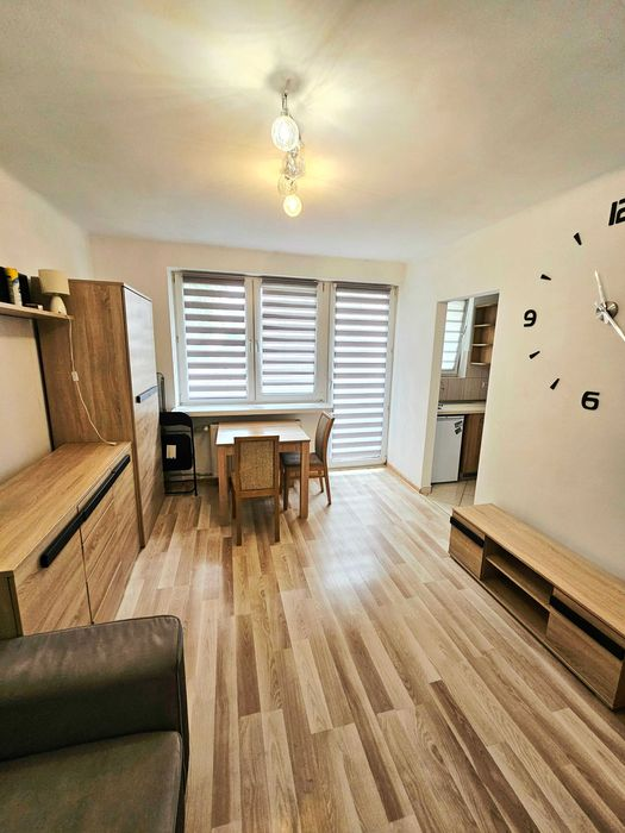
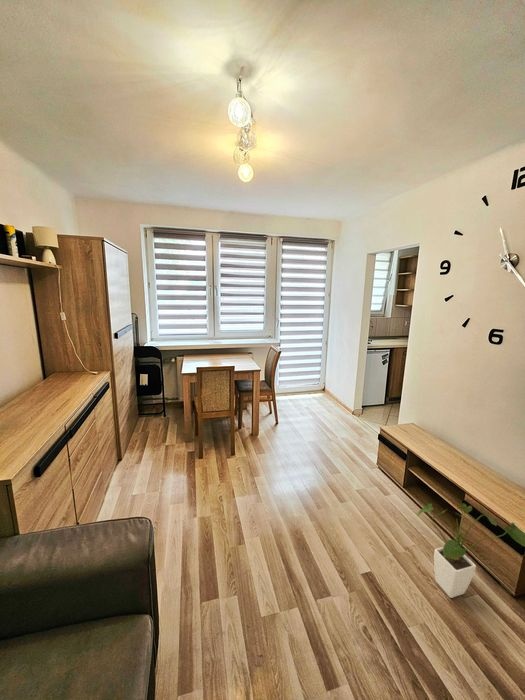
+ house plant (464, 555)
